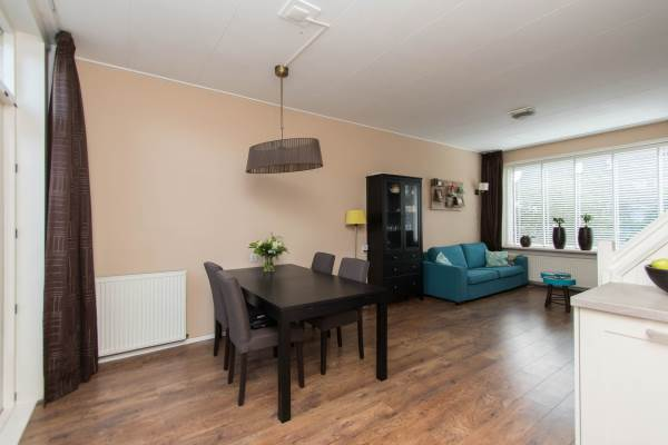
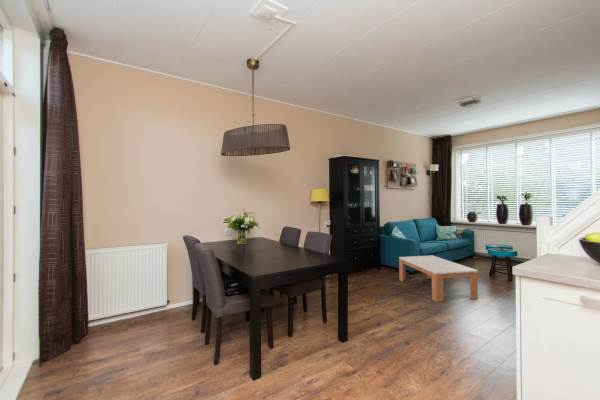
+ coffee table (434, 275)
